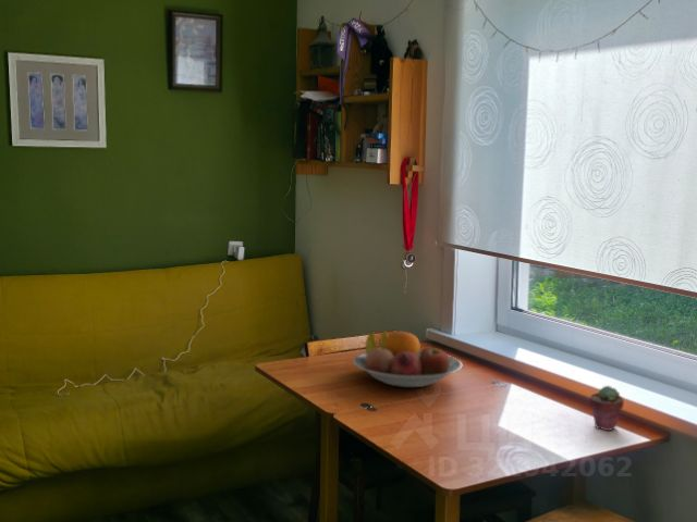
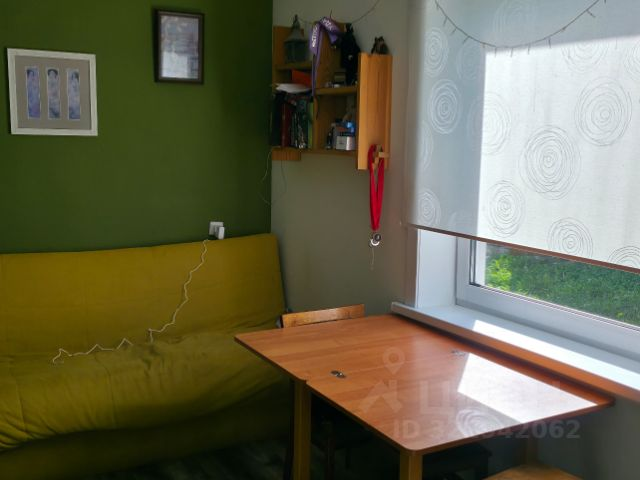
- potted succulent (606, 406)
- fruit bowl (407, 357)
